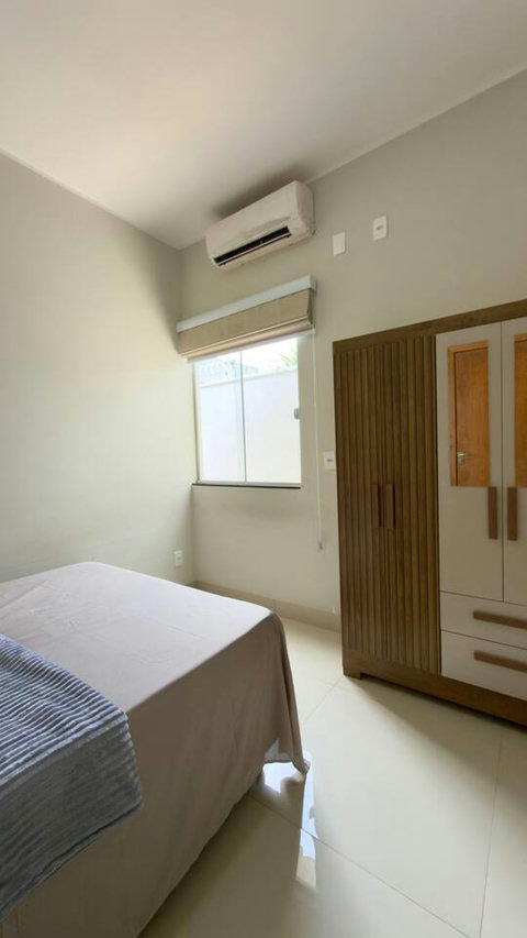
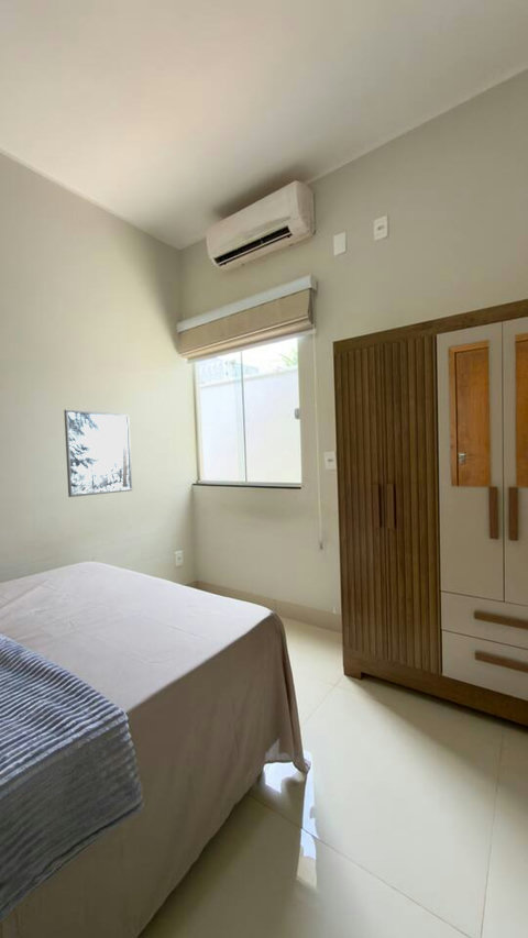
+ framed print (100, 453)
